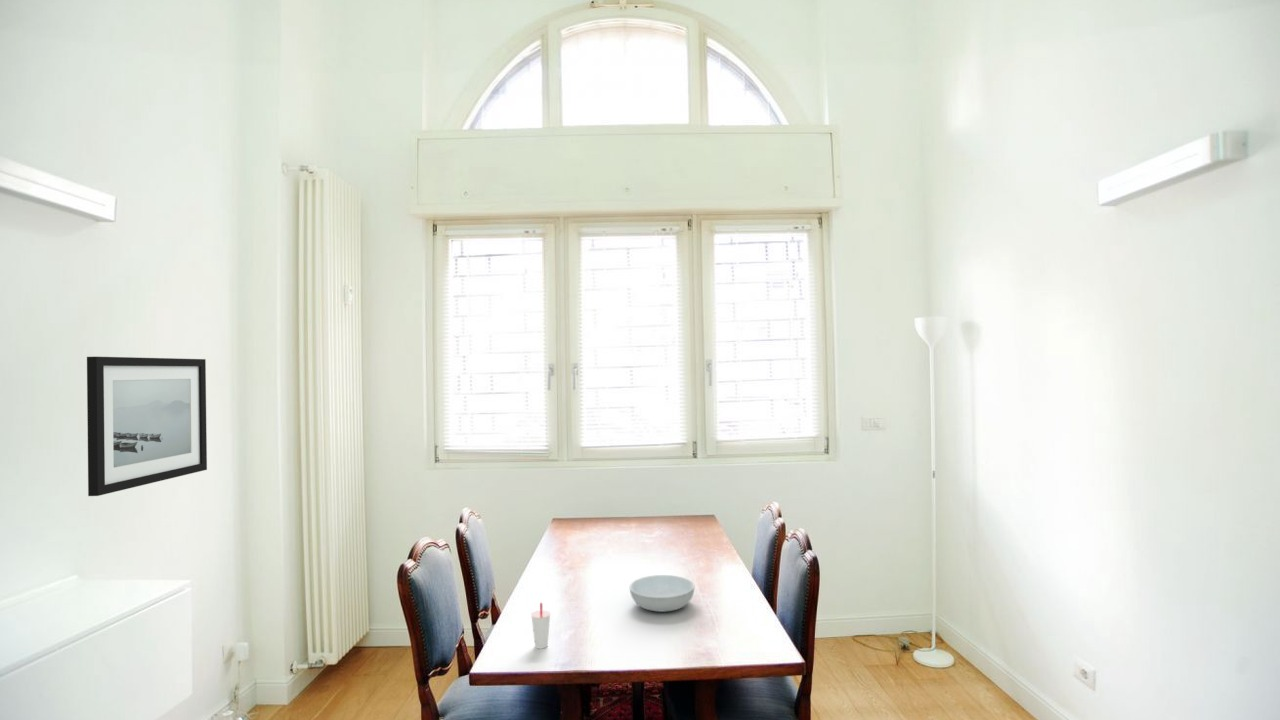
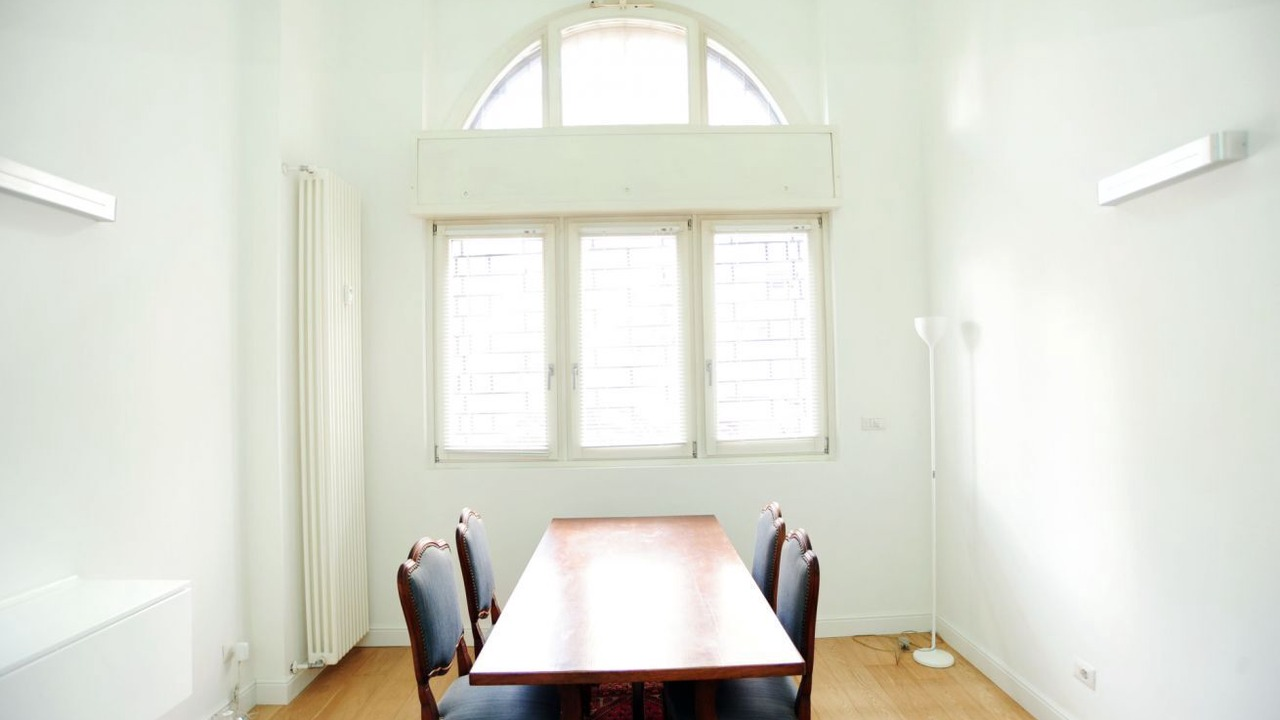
- cup (541, 624)
- serving bowl (662, 595)
- wall art (153, 419)
